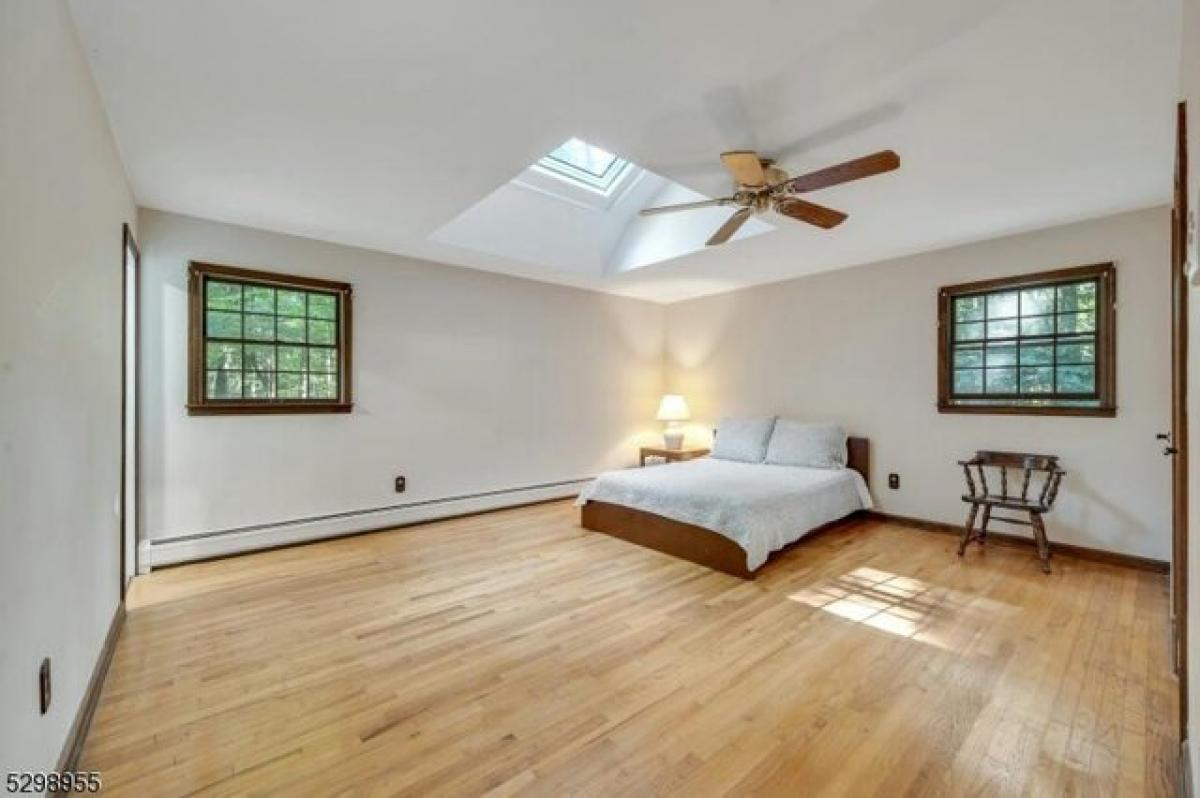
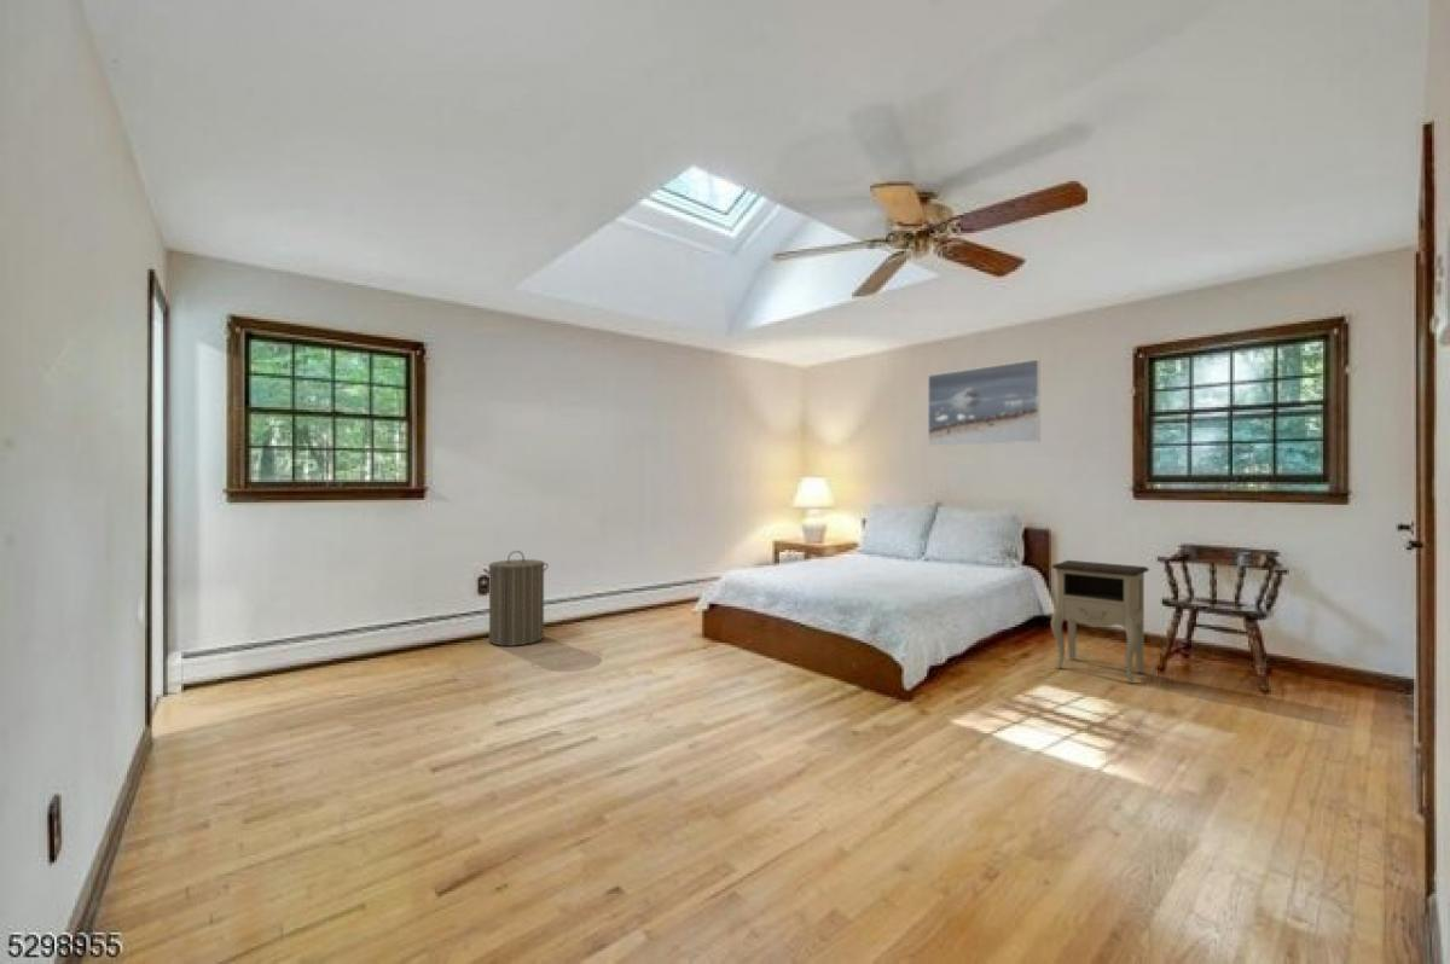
+ laundry hamper (516, 594)
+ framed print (980, 406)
+ nightstand (1098, 617)
